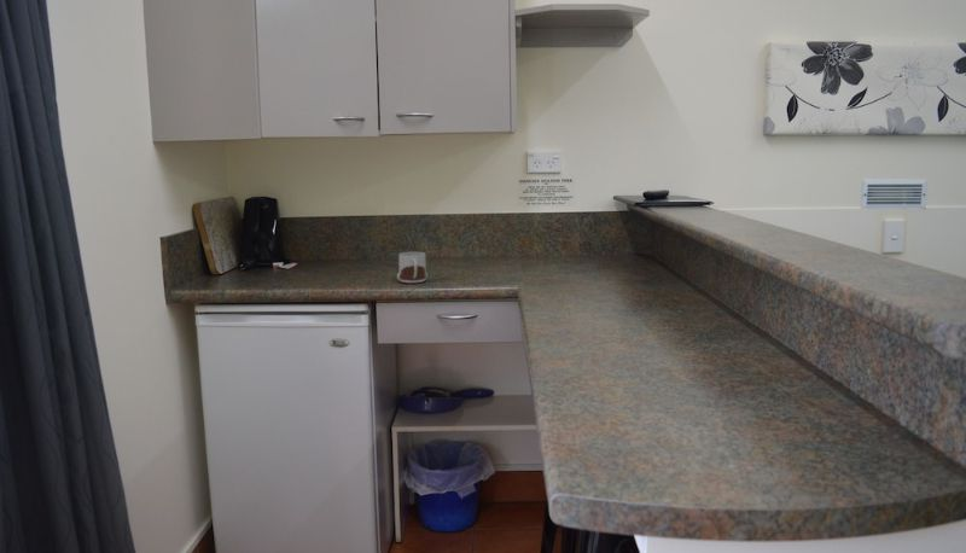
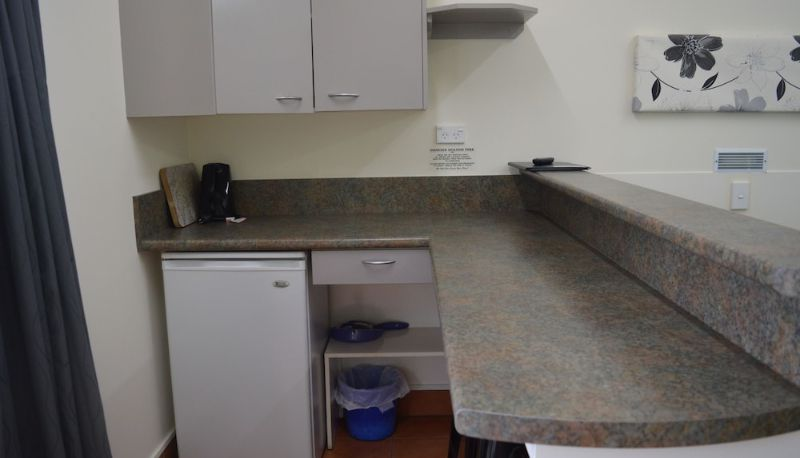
- mug (413, 268)
